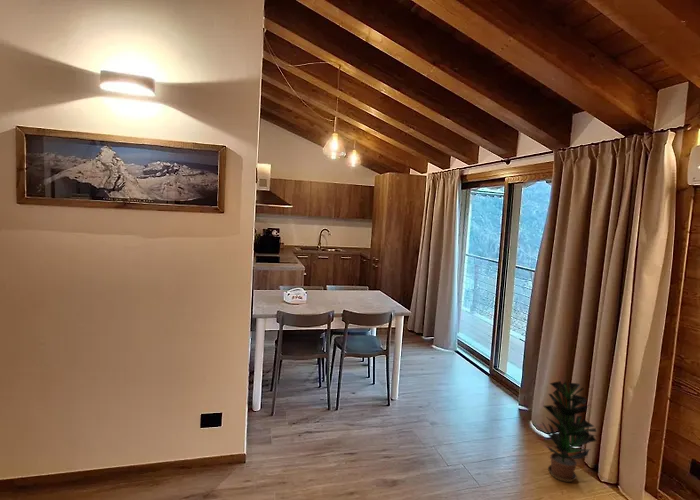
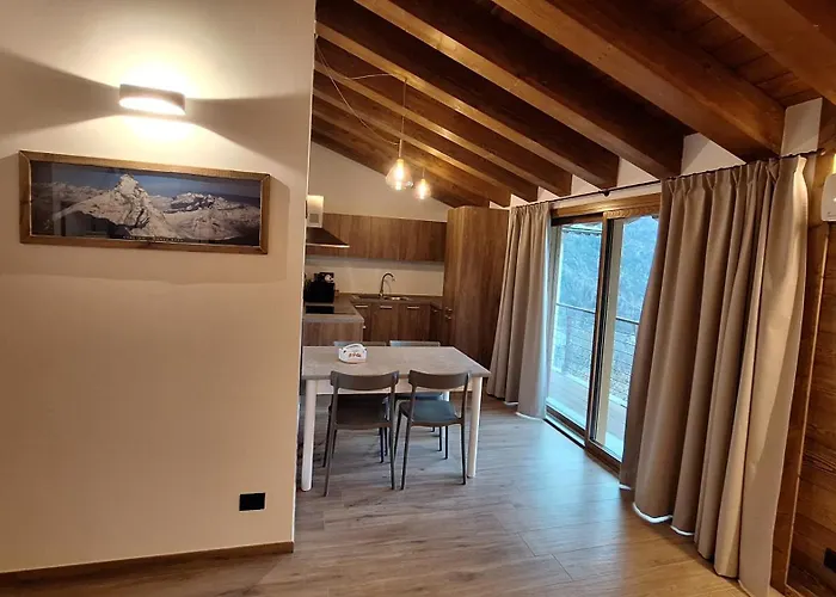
- potted plant (570, 430)
